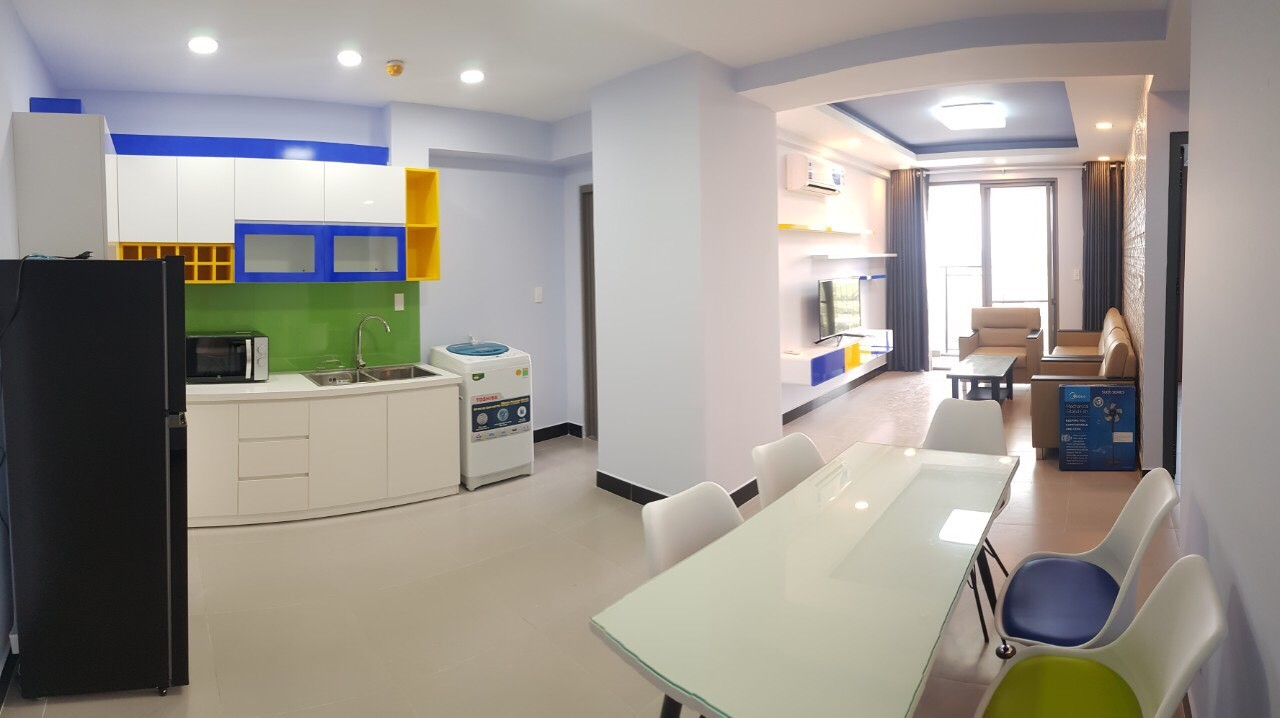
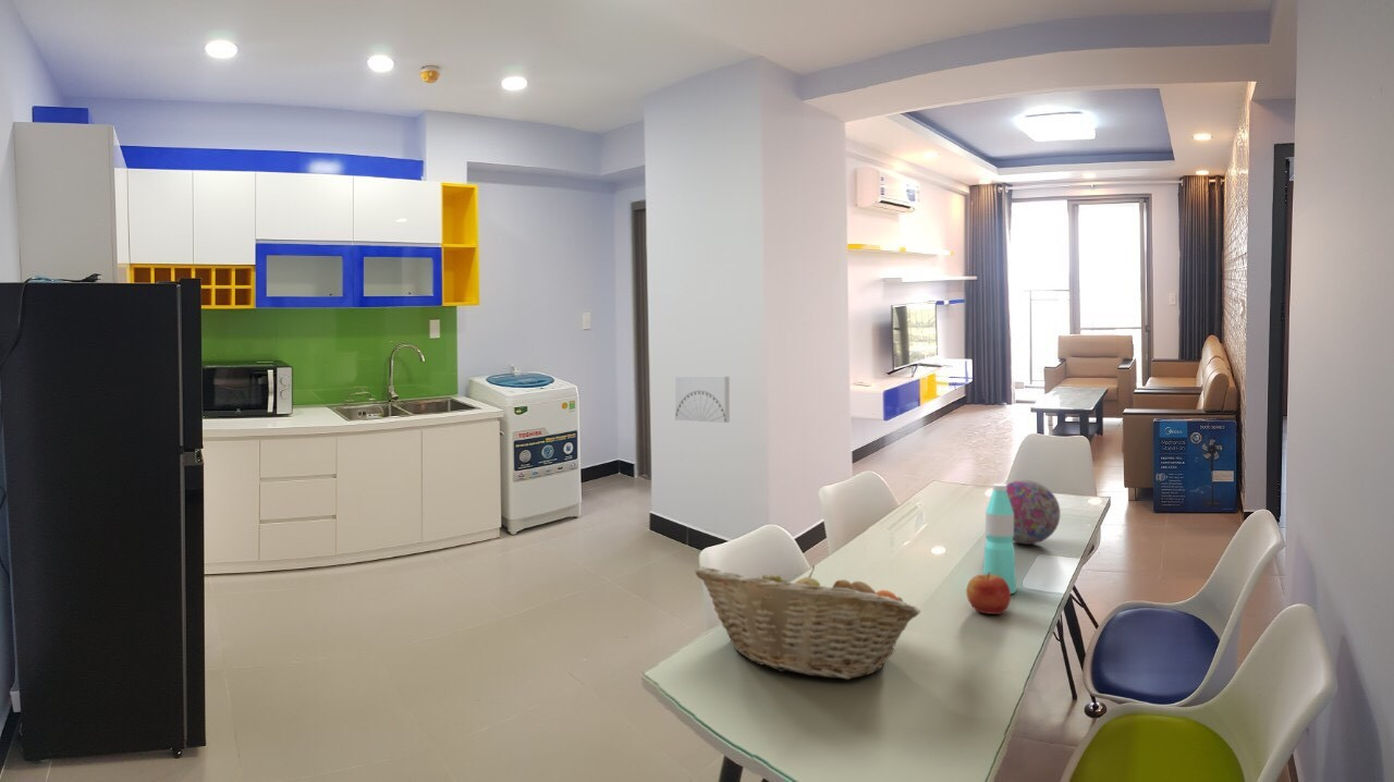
+ wall art (701, 399)
+ fruit basket (803, 608)
+ water bottle (999, 537)
+ decorative ball (1025, 511)
+ apple (988, 590)
